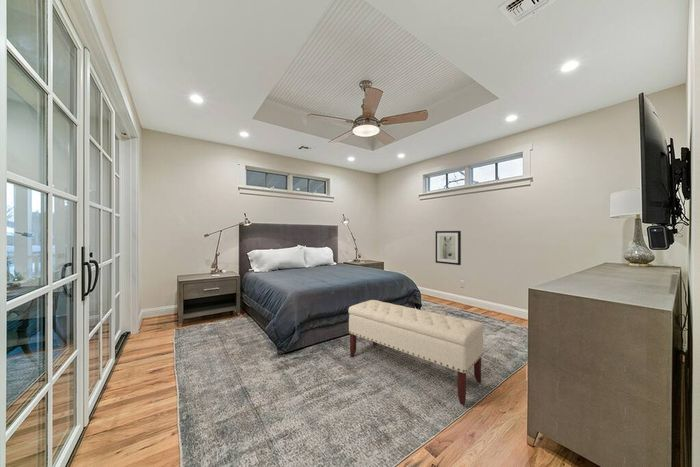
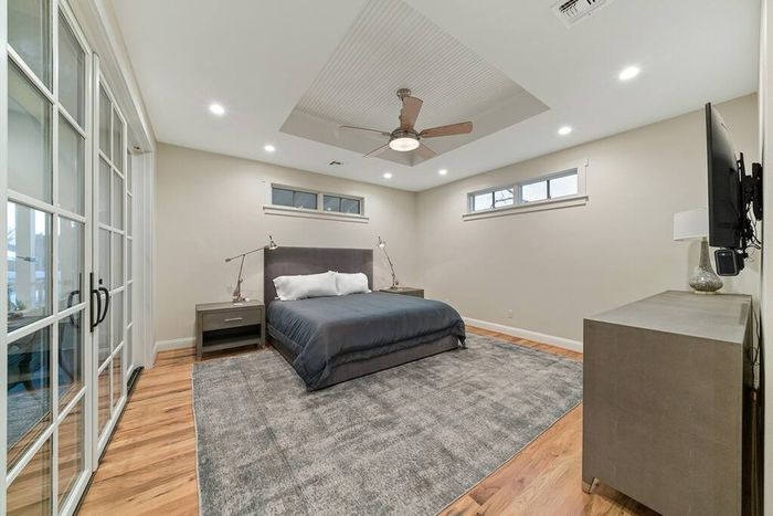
- bench (409, 340)
- wall art (447, 247)
